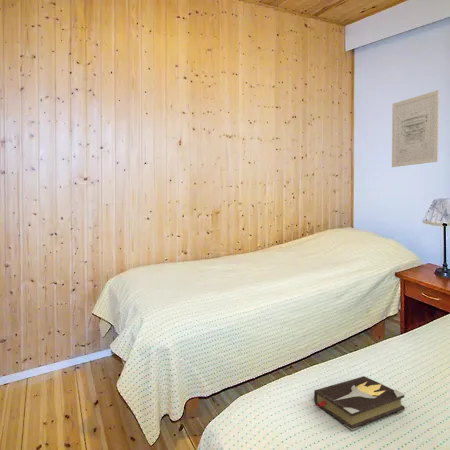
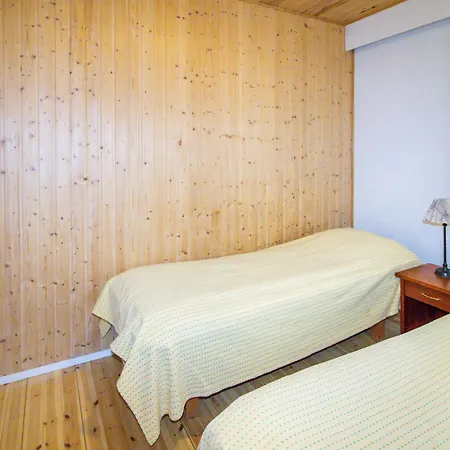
- wall art (414, 131)
- hardback book (358, 398)
